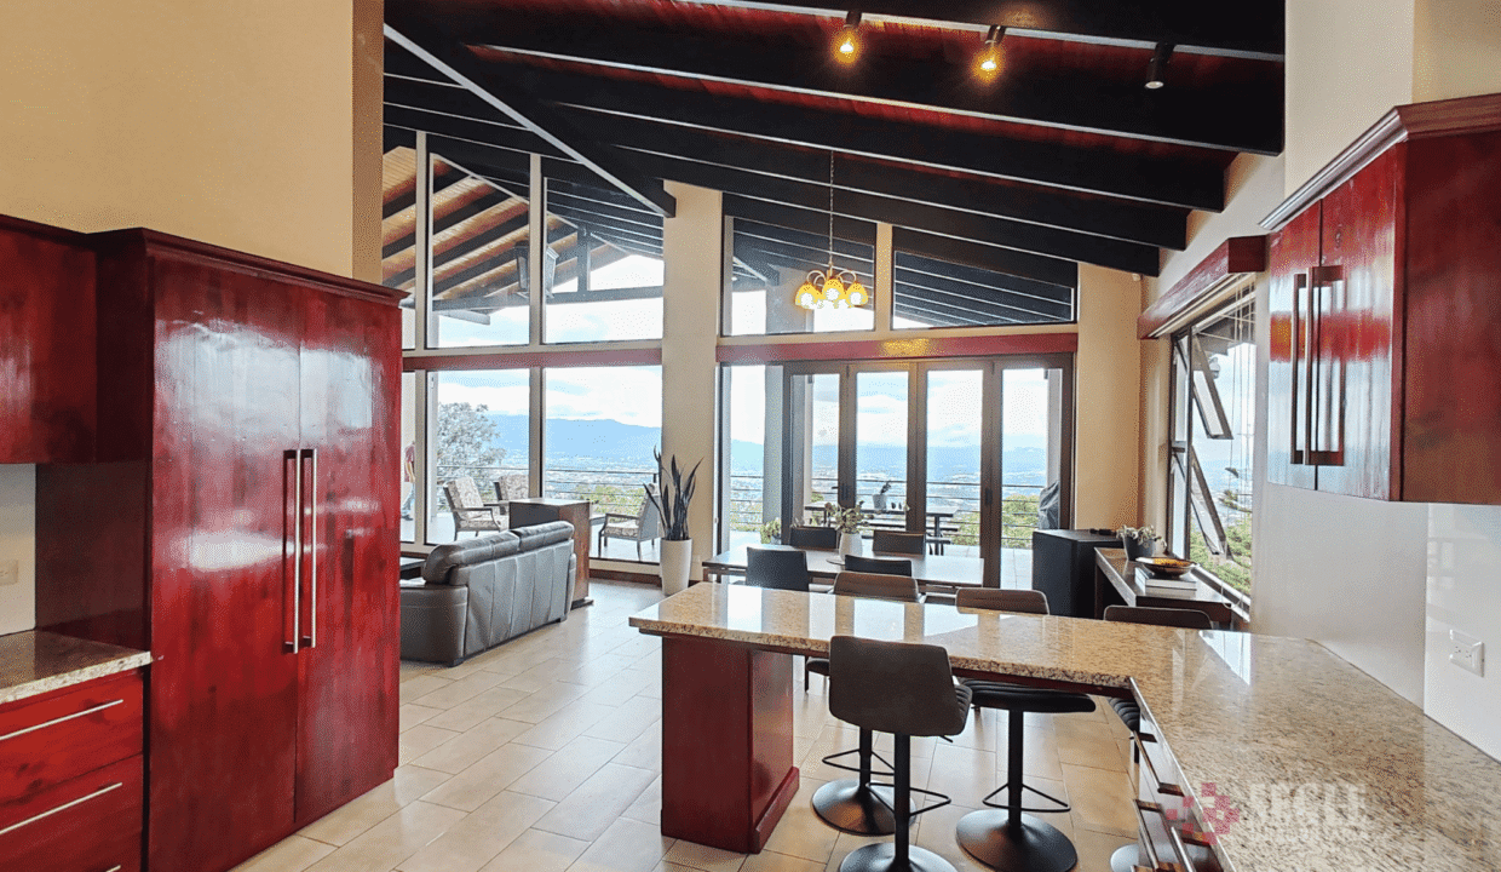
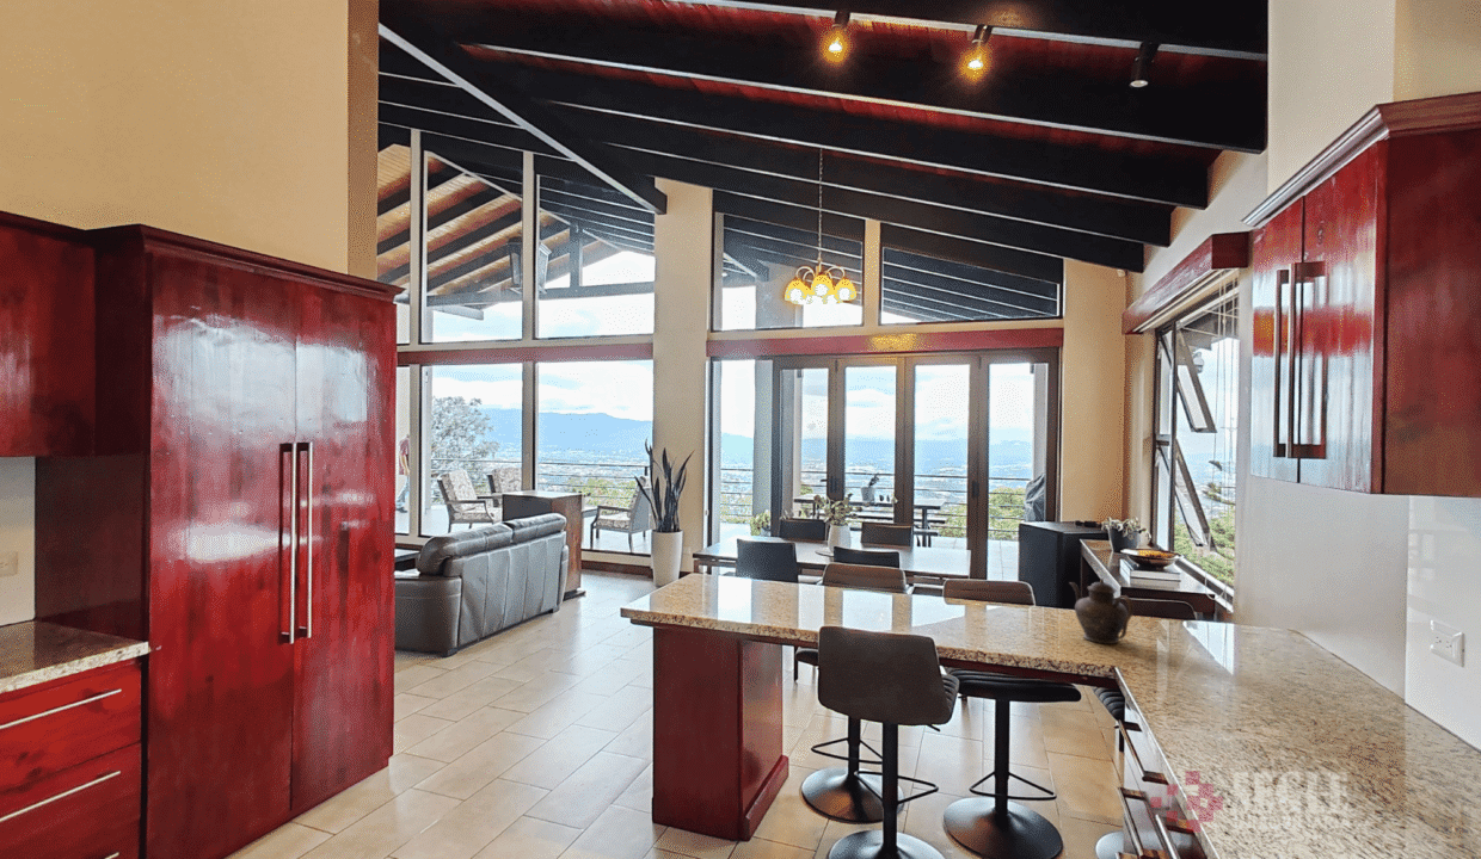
+ teapot (1099, 607)
